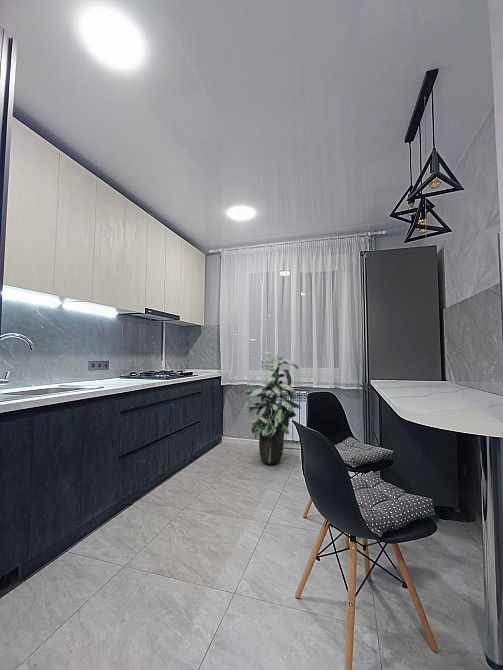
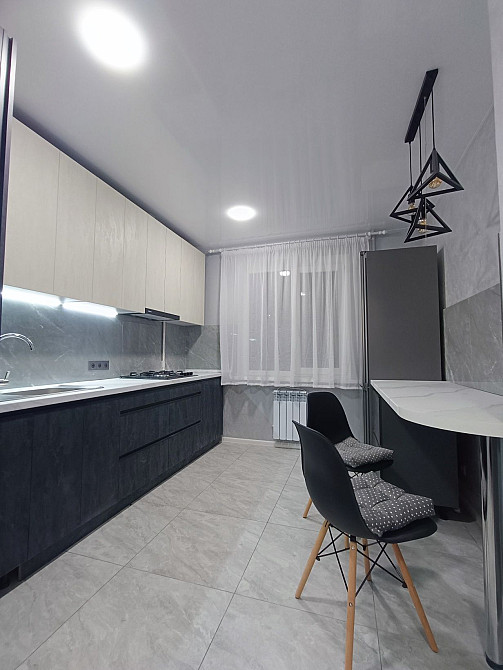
- indoor plant (271, 405)
